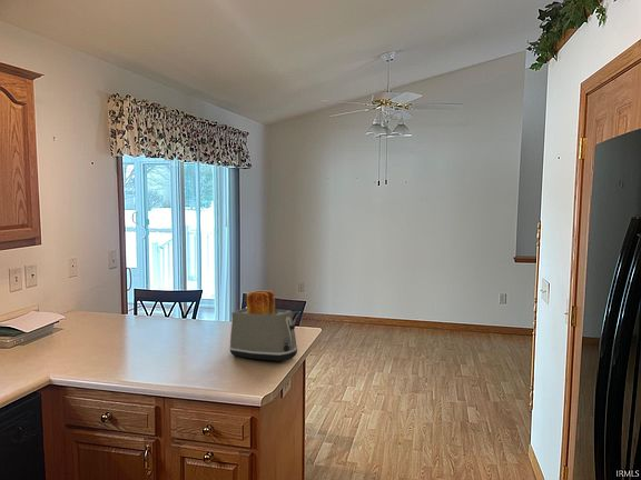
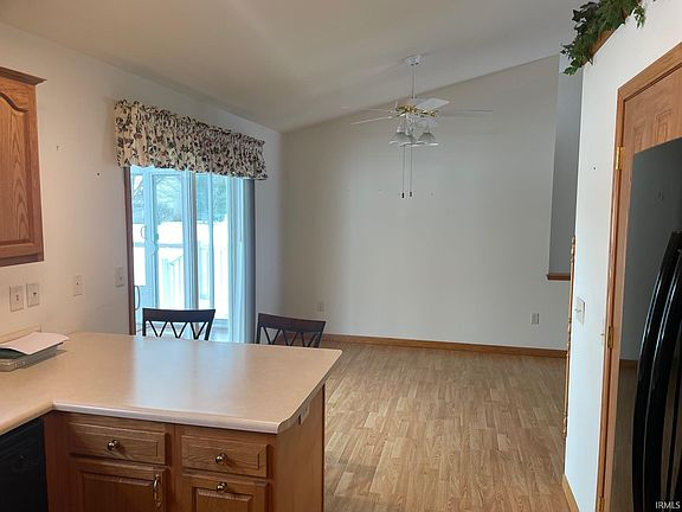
- toaster (263, 323)
